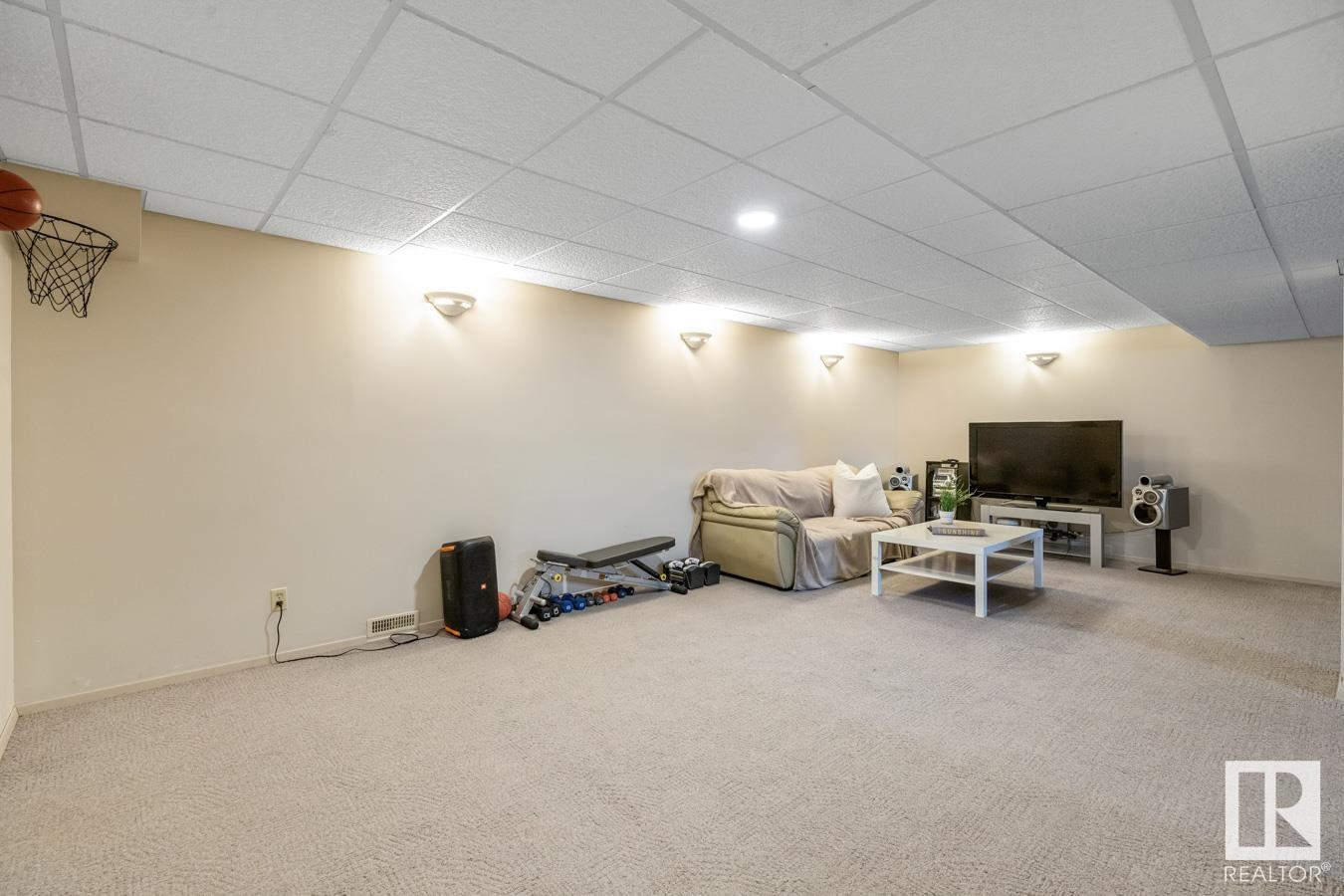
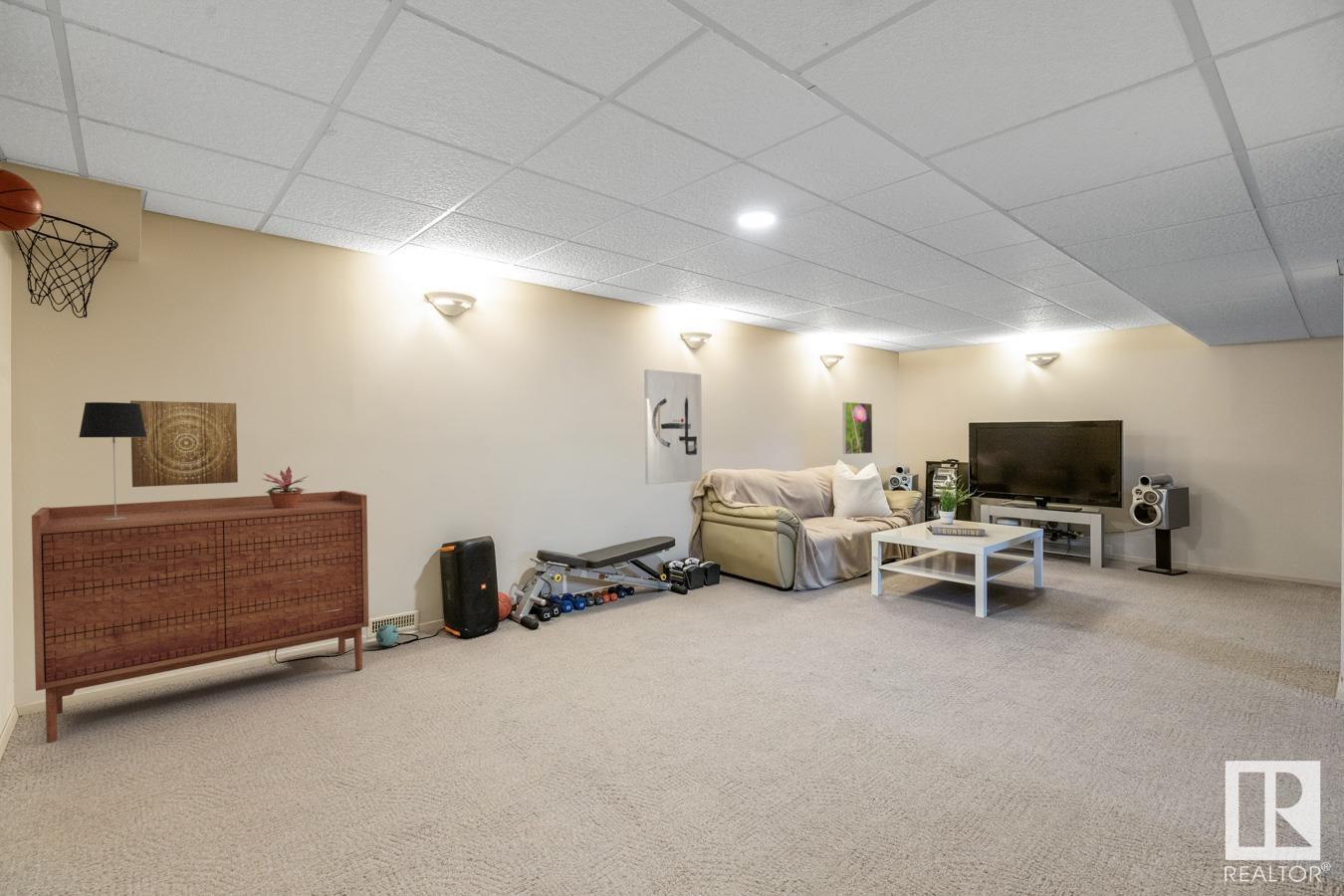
+ potted plant (285, 486)
+ ball (387, 634)
+ wall art (674, 427)
+ table lamp (113, 460)
+ sideboard (219, 594)
+ wall art (186, 443)
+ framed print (857, 428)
